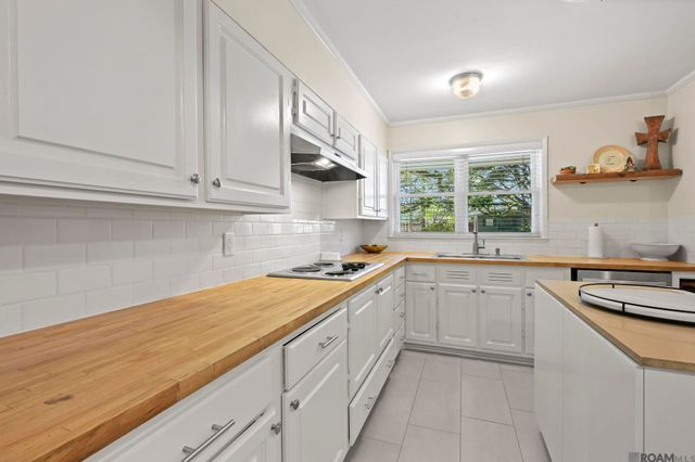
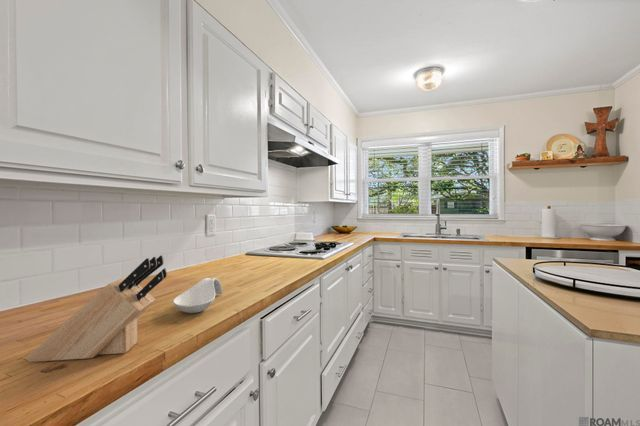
+ spoon rest (202, 293)
+ knife block (105, 303)
